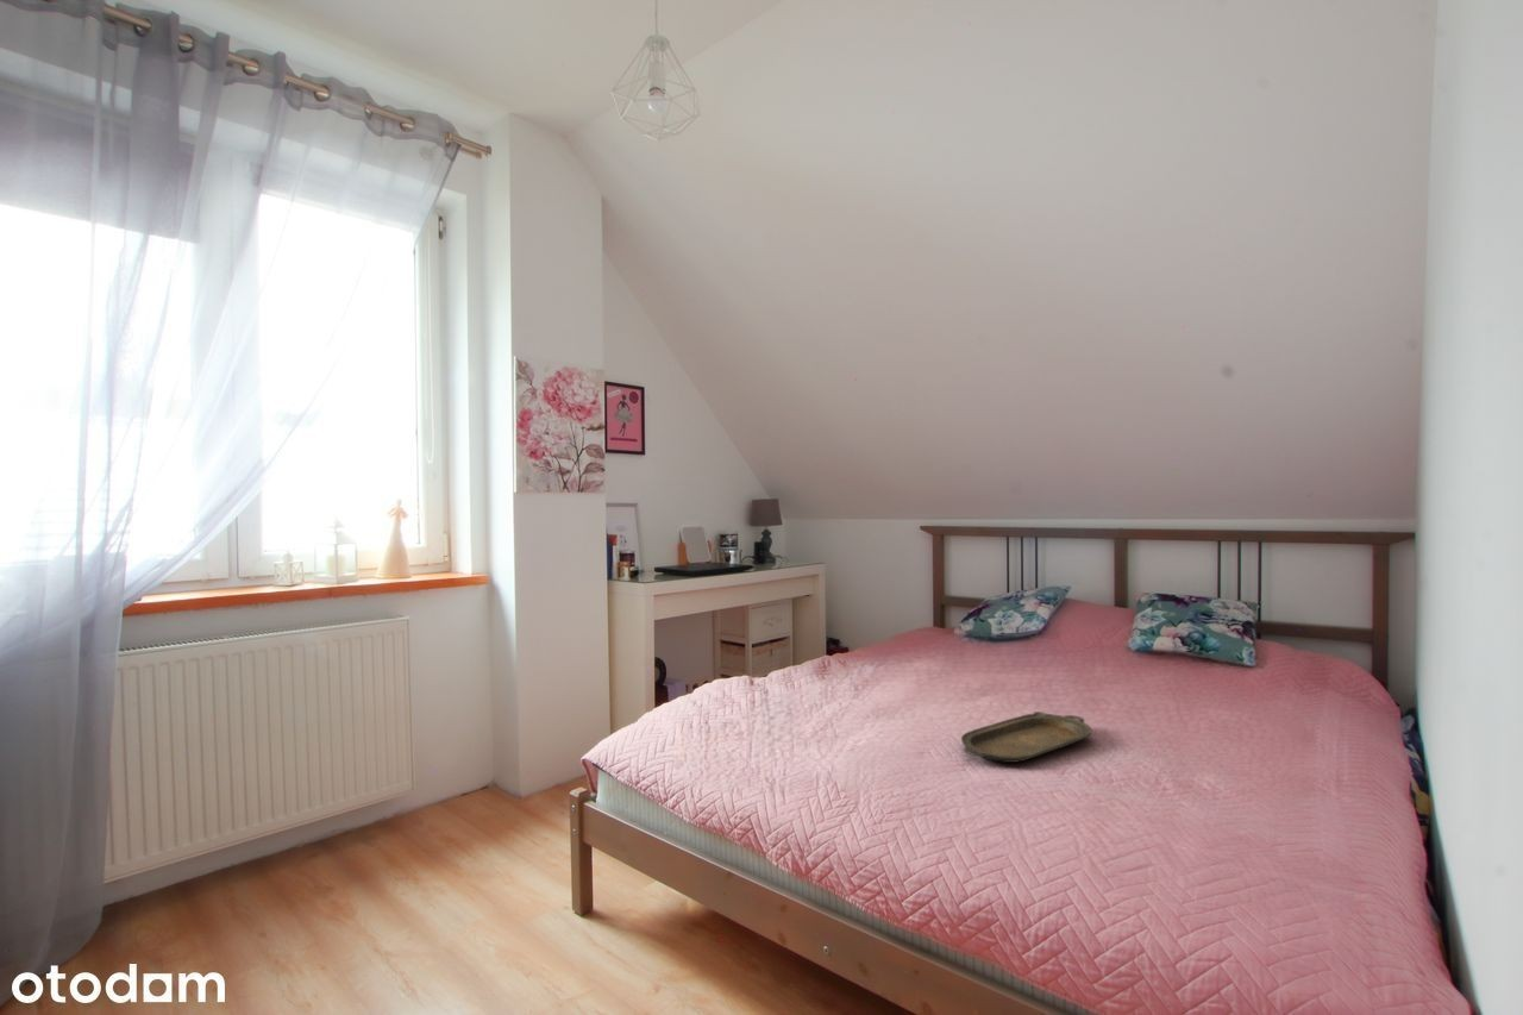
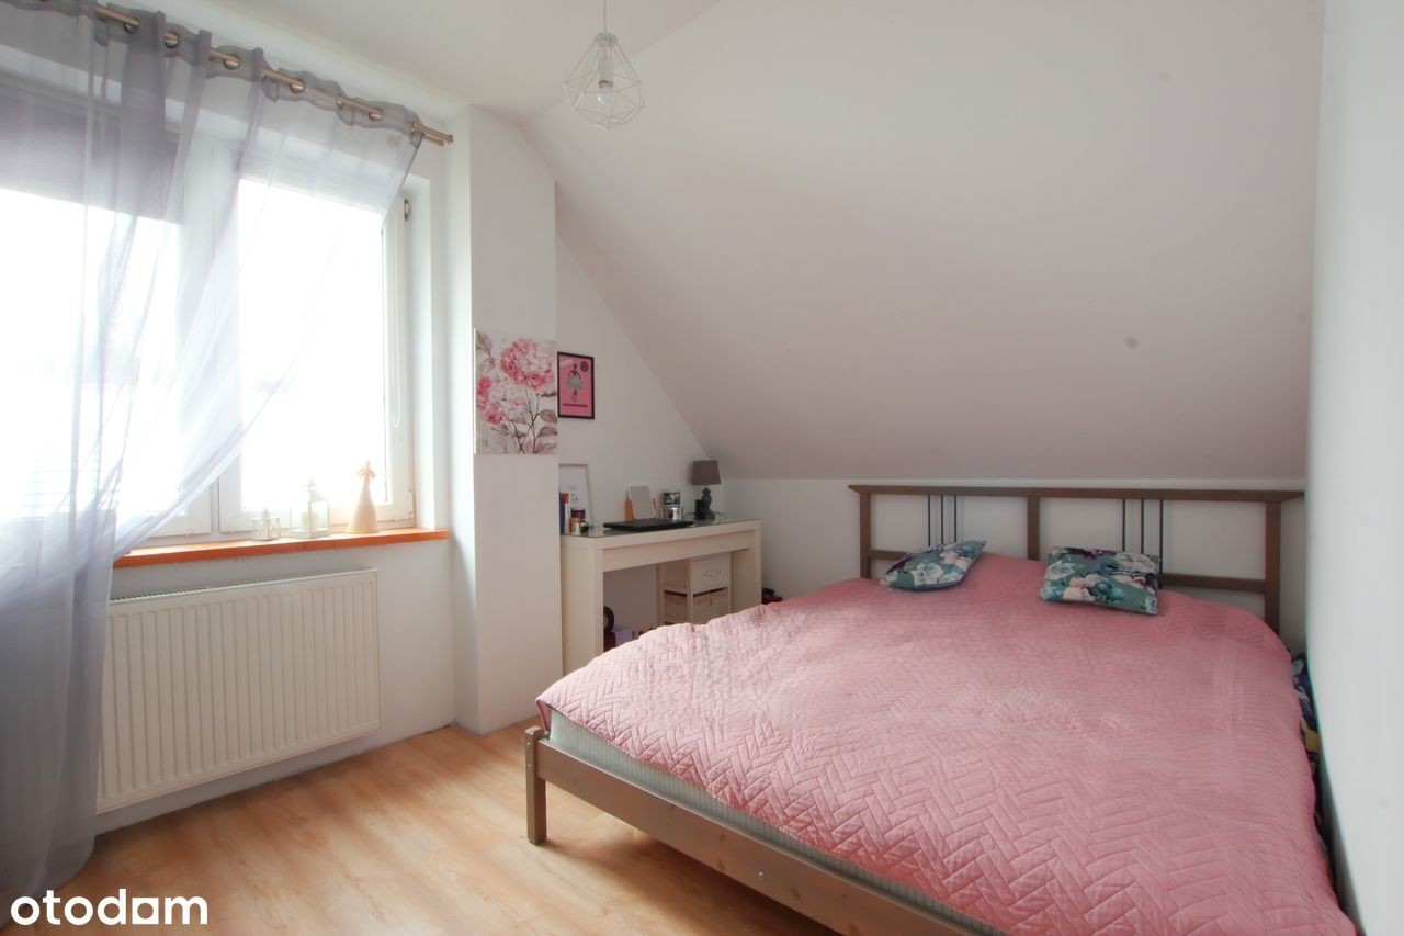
- serving tray (1027, 738)
